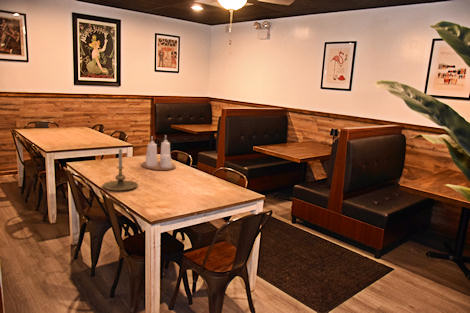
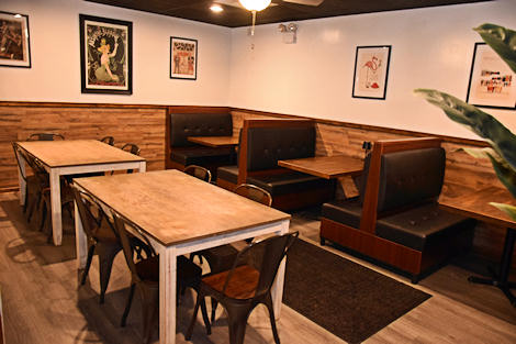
- candle holder (120, 168)
- condiment set (156, 151)
